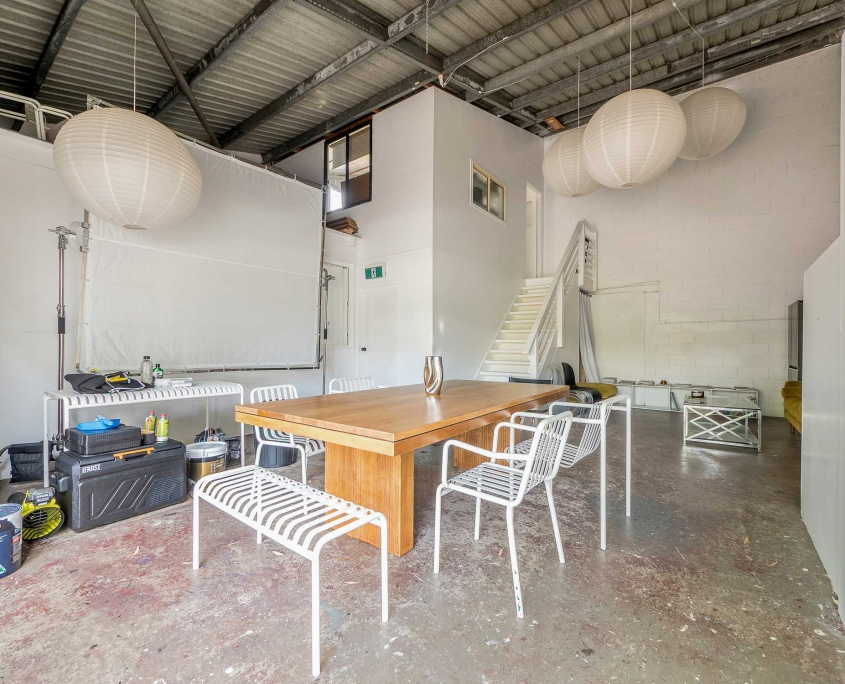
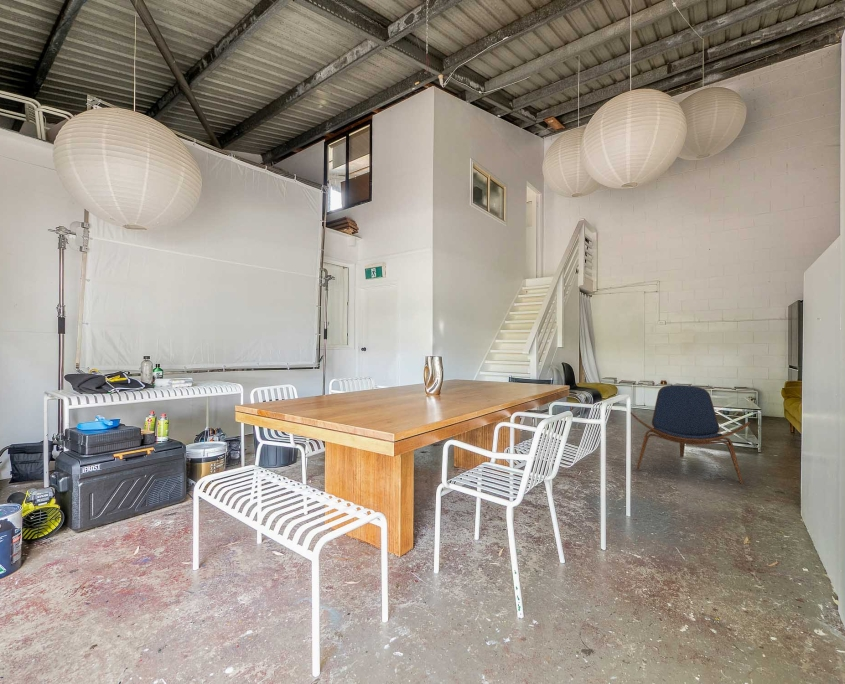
+ lounge chair (684, 427)
